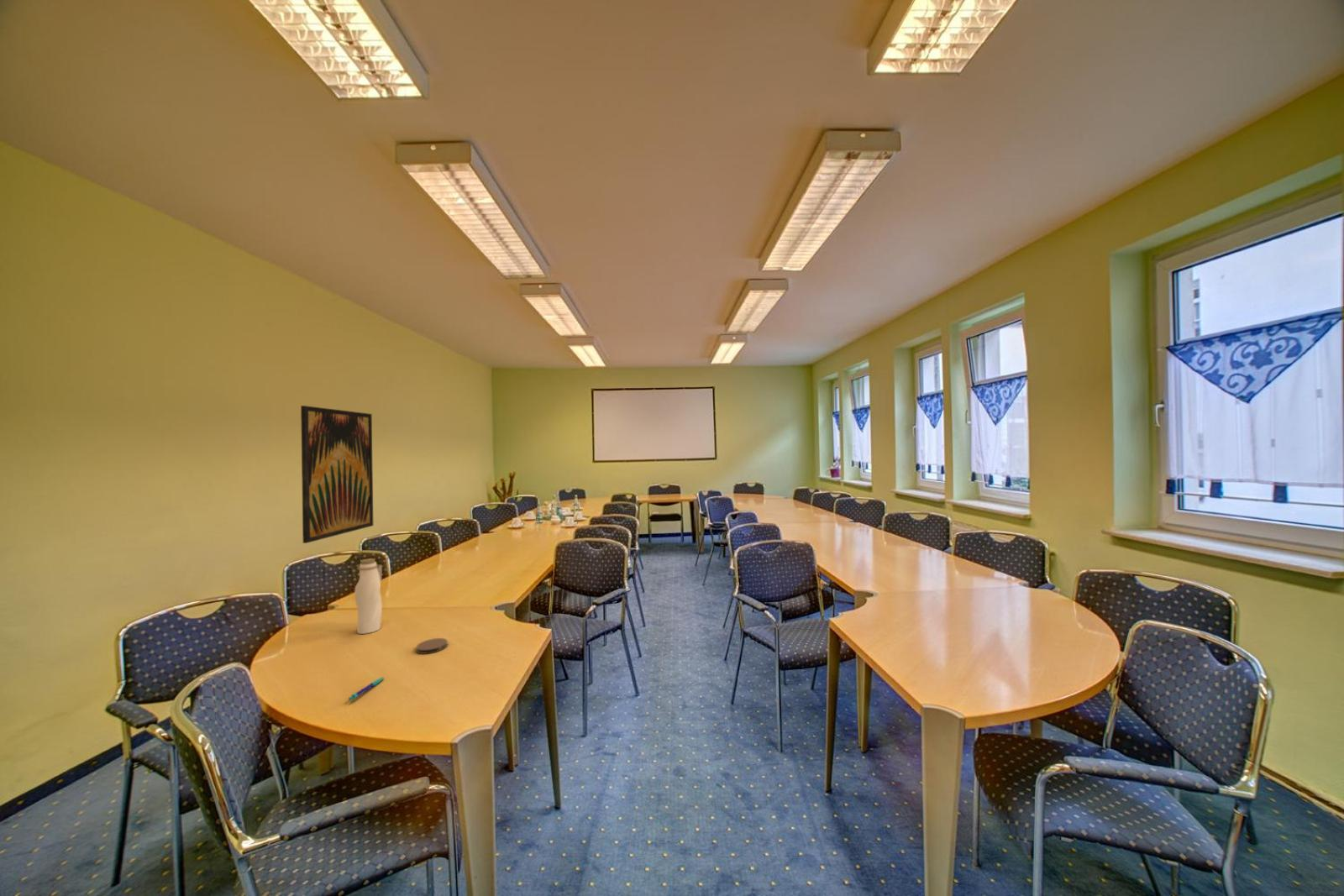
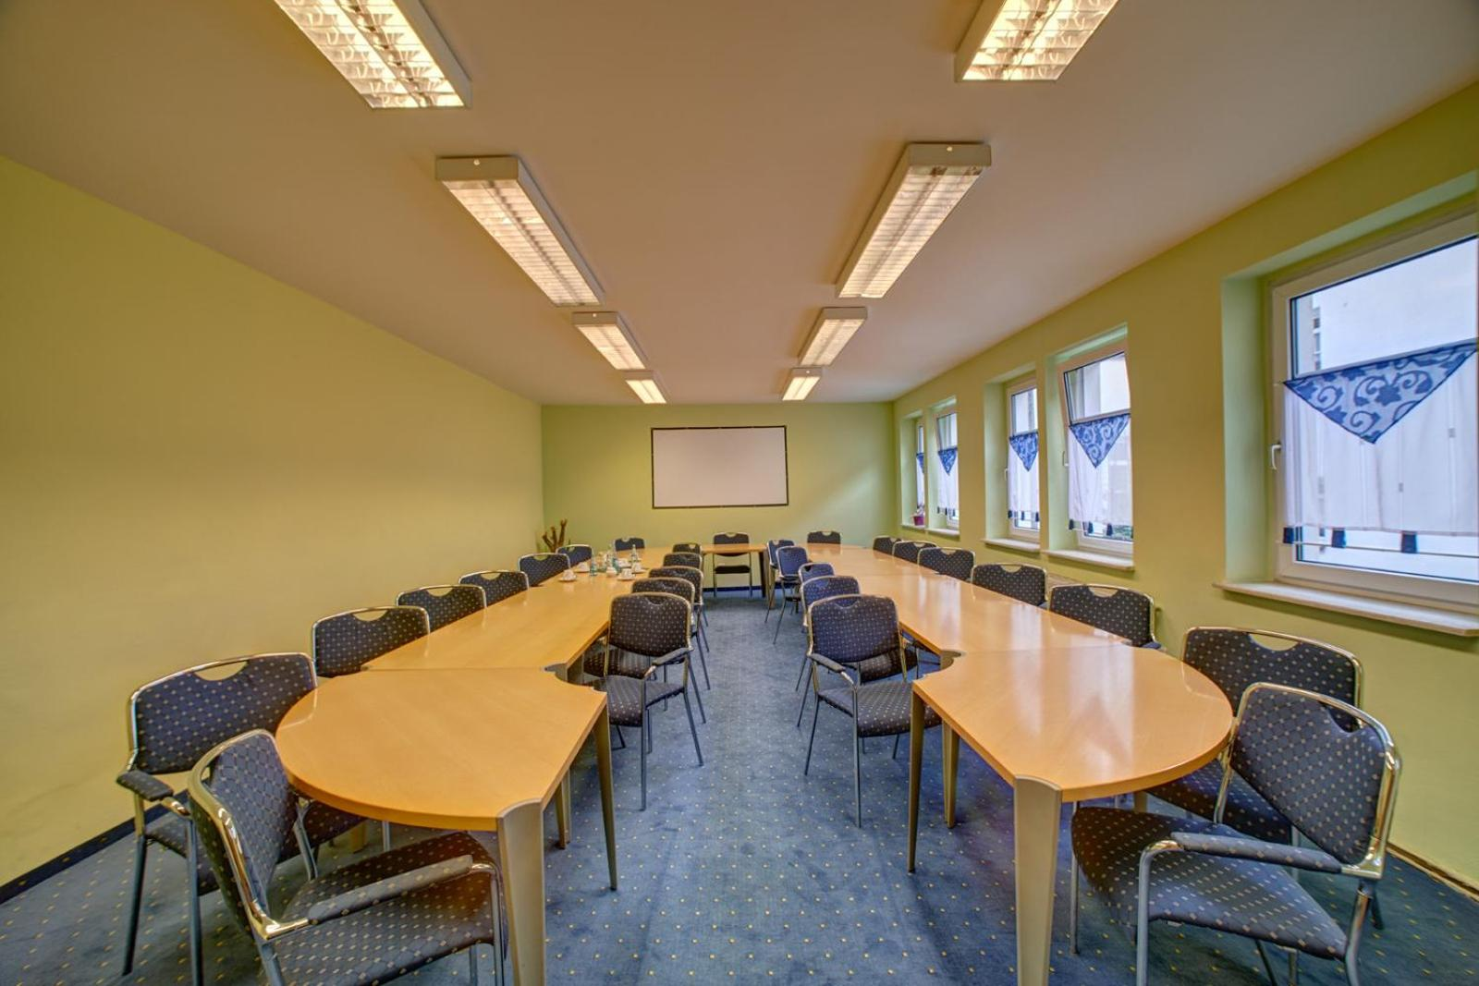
- pen (368, 687)
- coaster (432, 646)
- wall art (340, 471)
- water bottle (369, 594)
